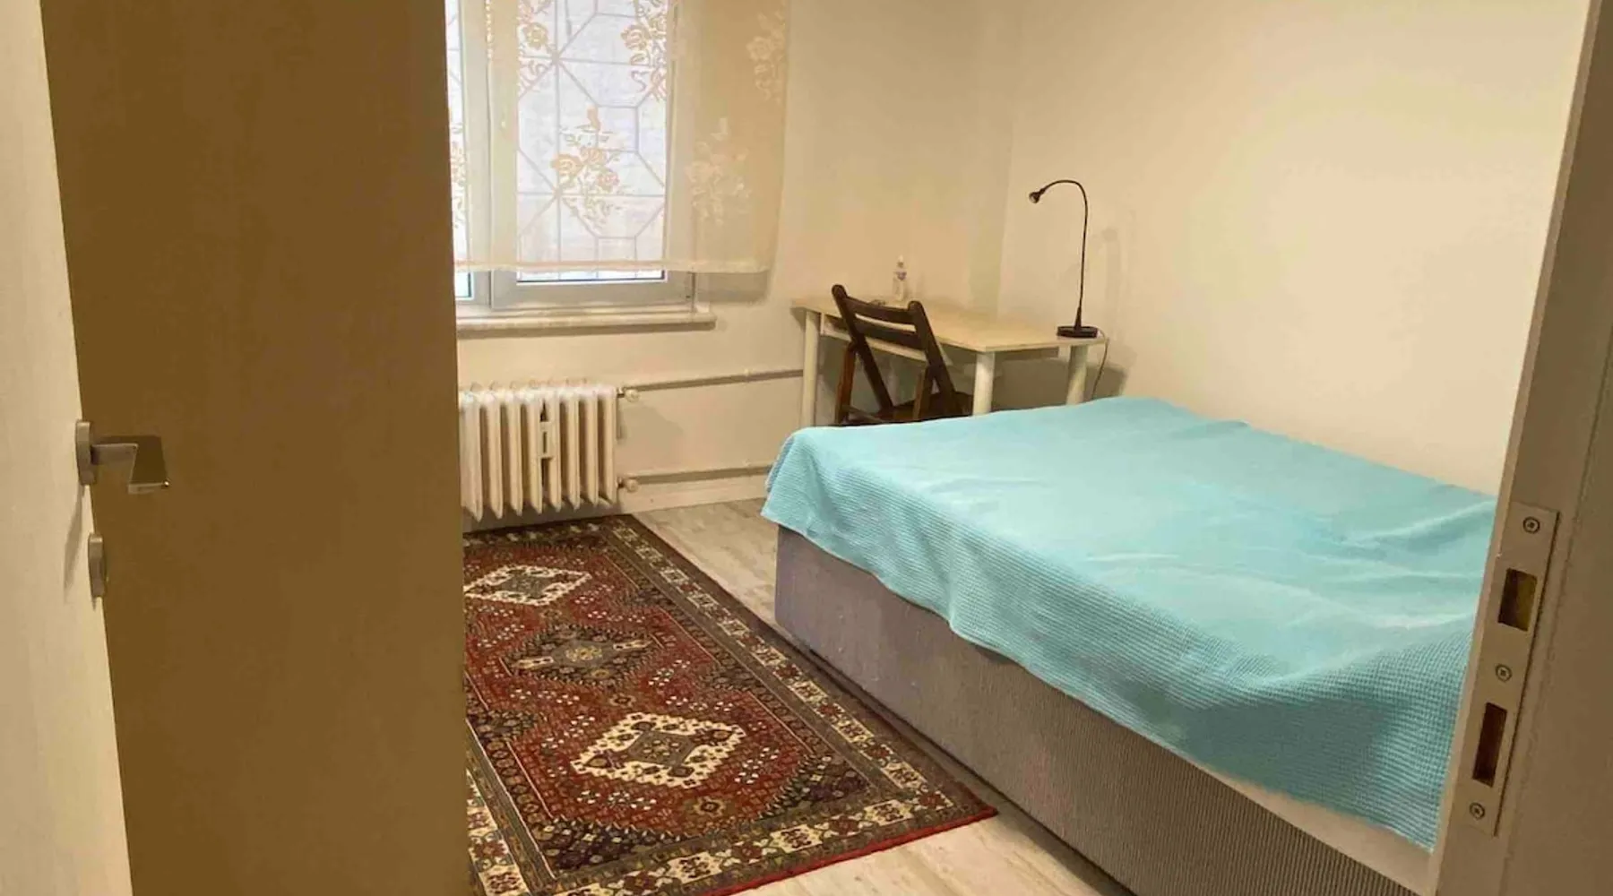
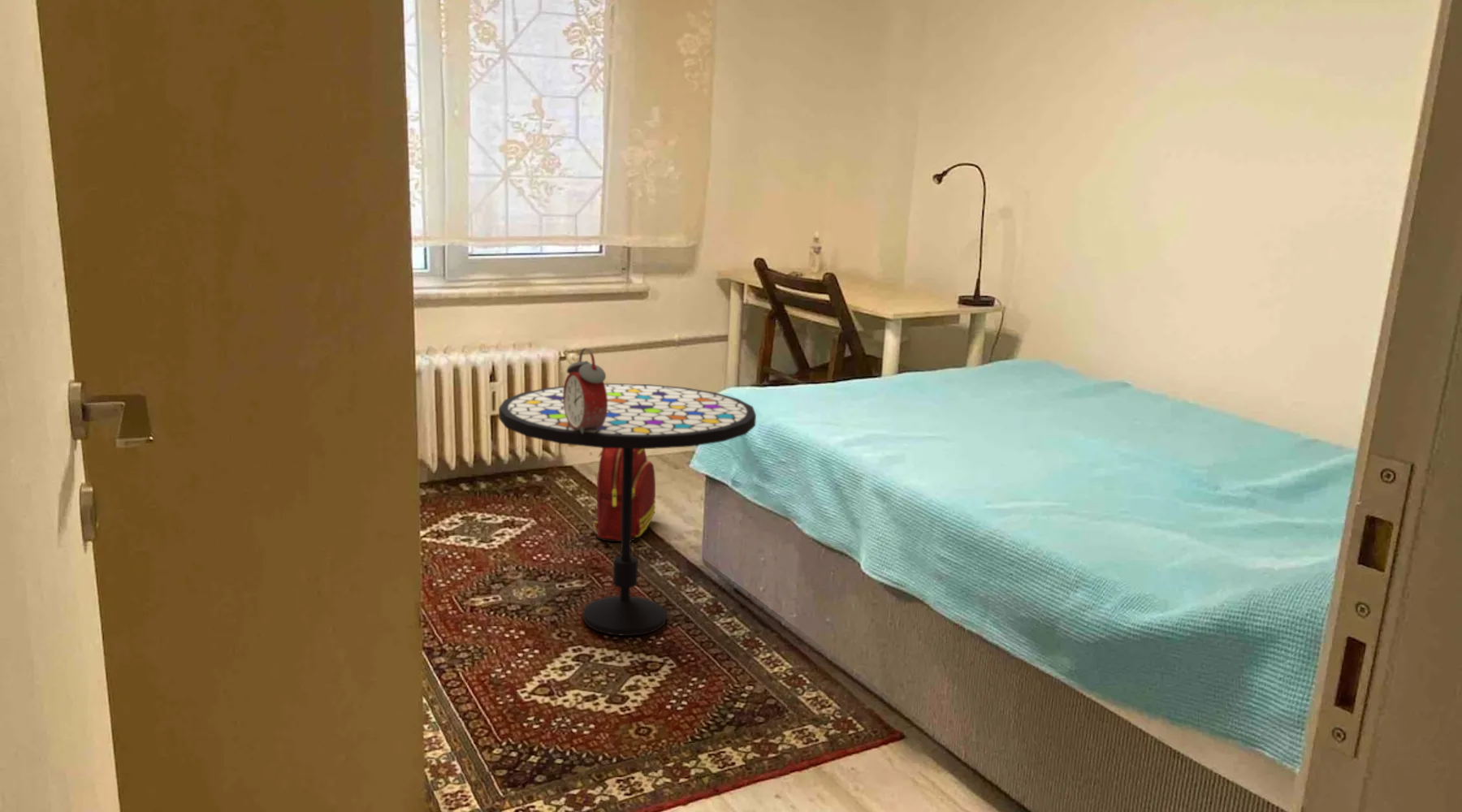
+ backpack (621, 475)
+ alarm clock (586, 387)
+ side table (626, 514)
